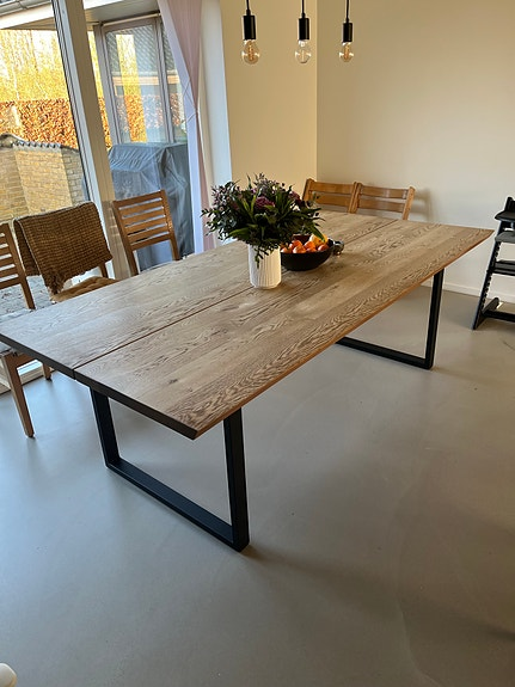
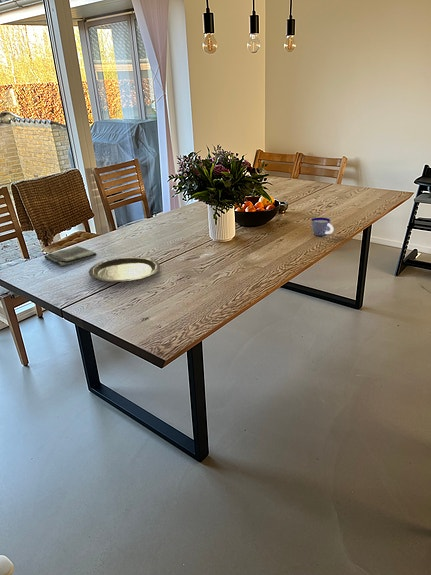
+ cup (322, 227)
+ plate (124, 269)
+ dish towel (69, 254)
